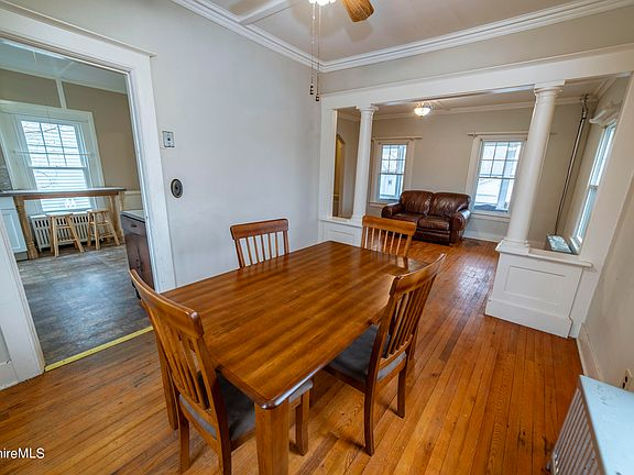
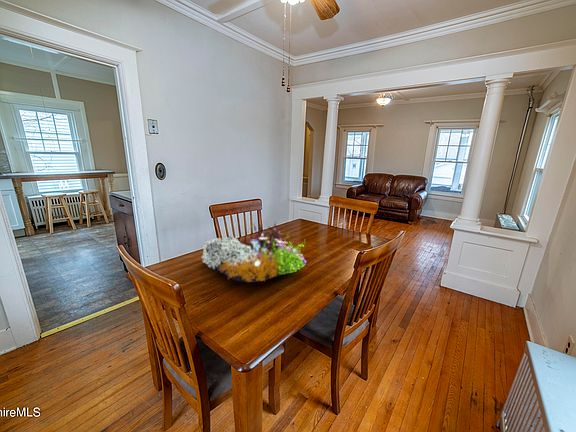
+ flower arrangement (254, 246)
